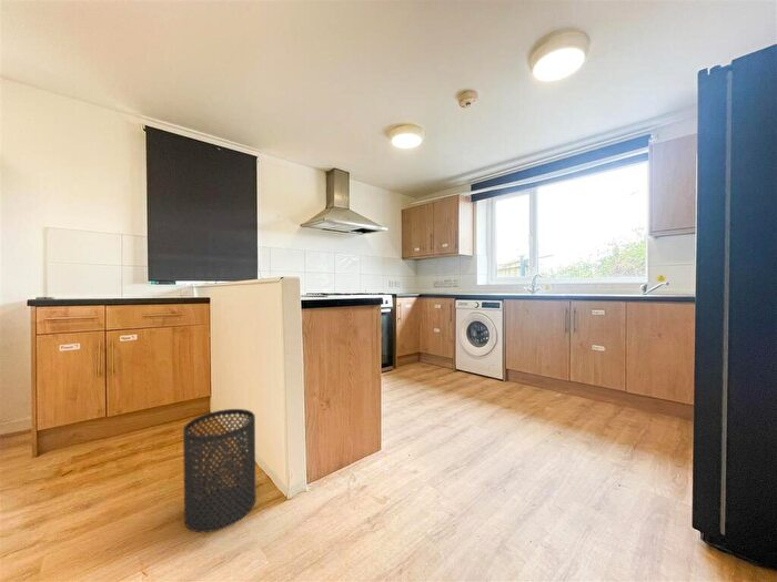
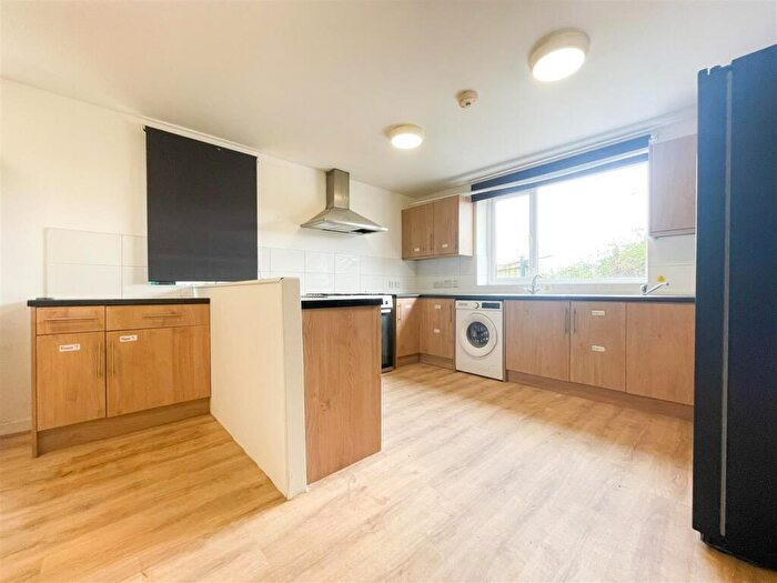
- trash can (221, 464)
